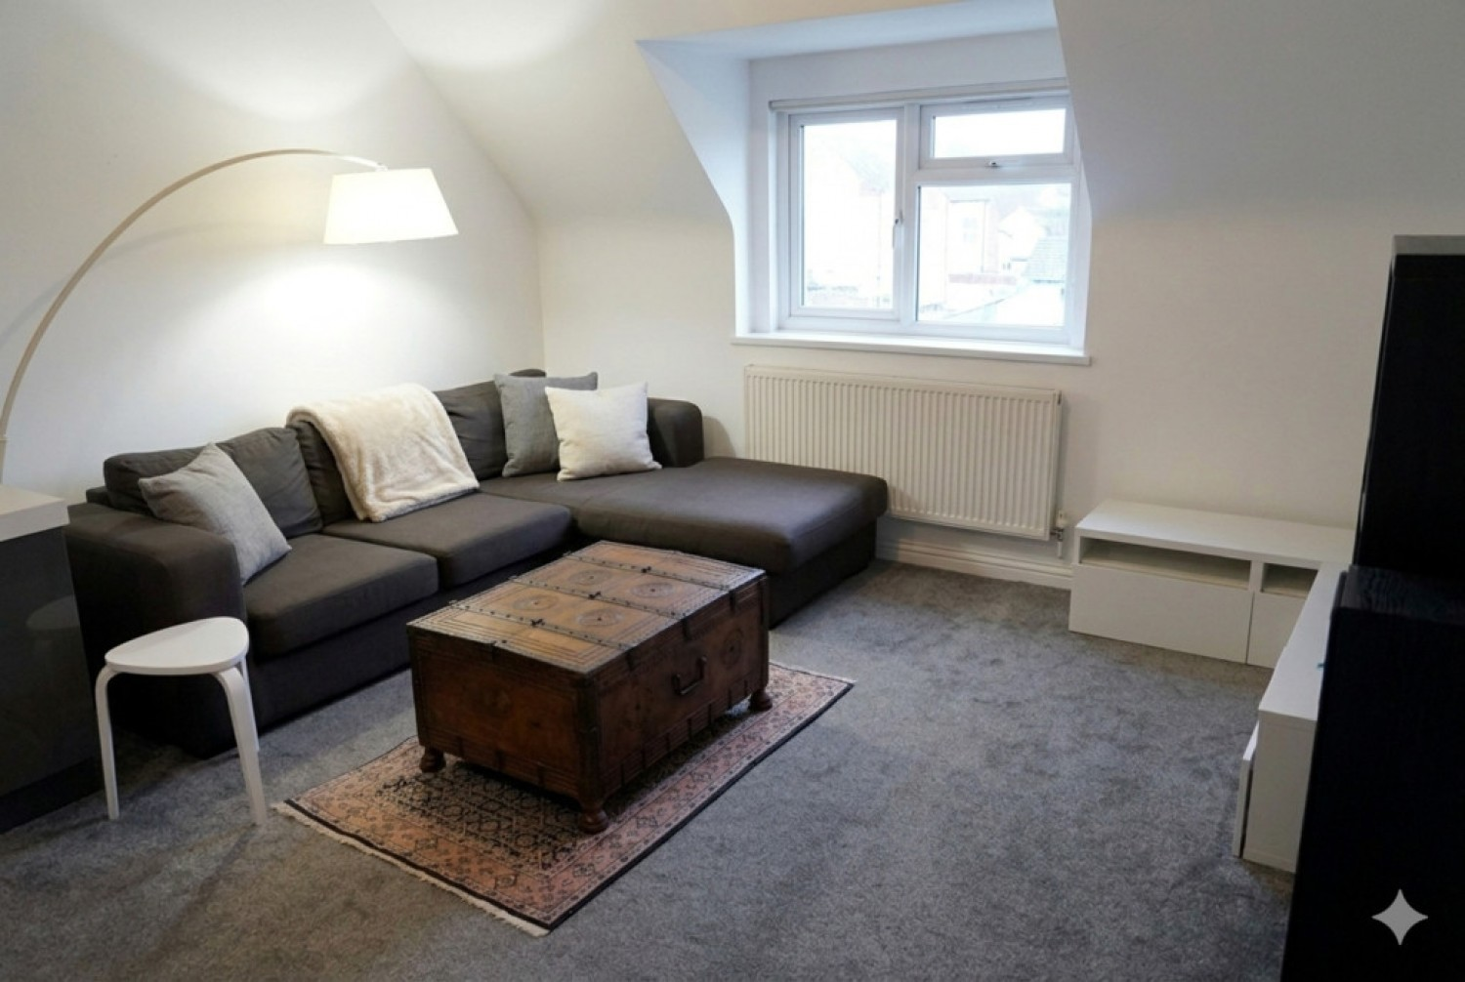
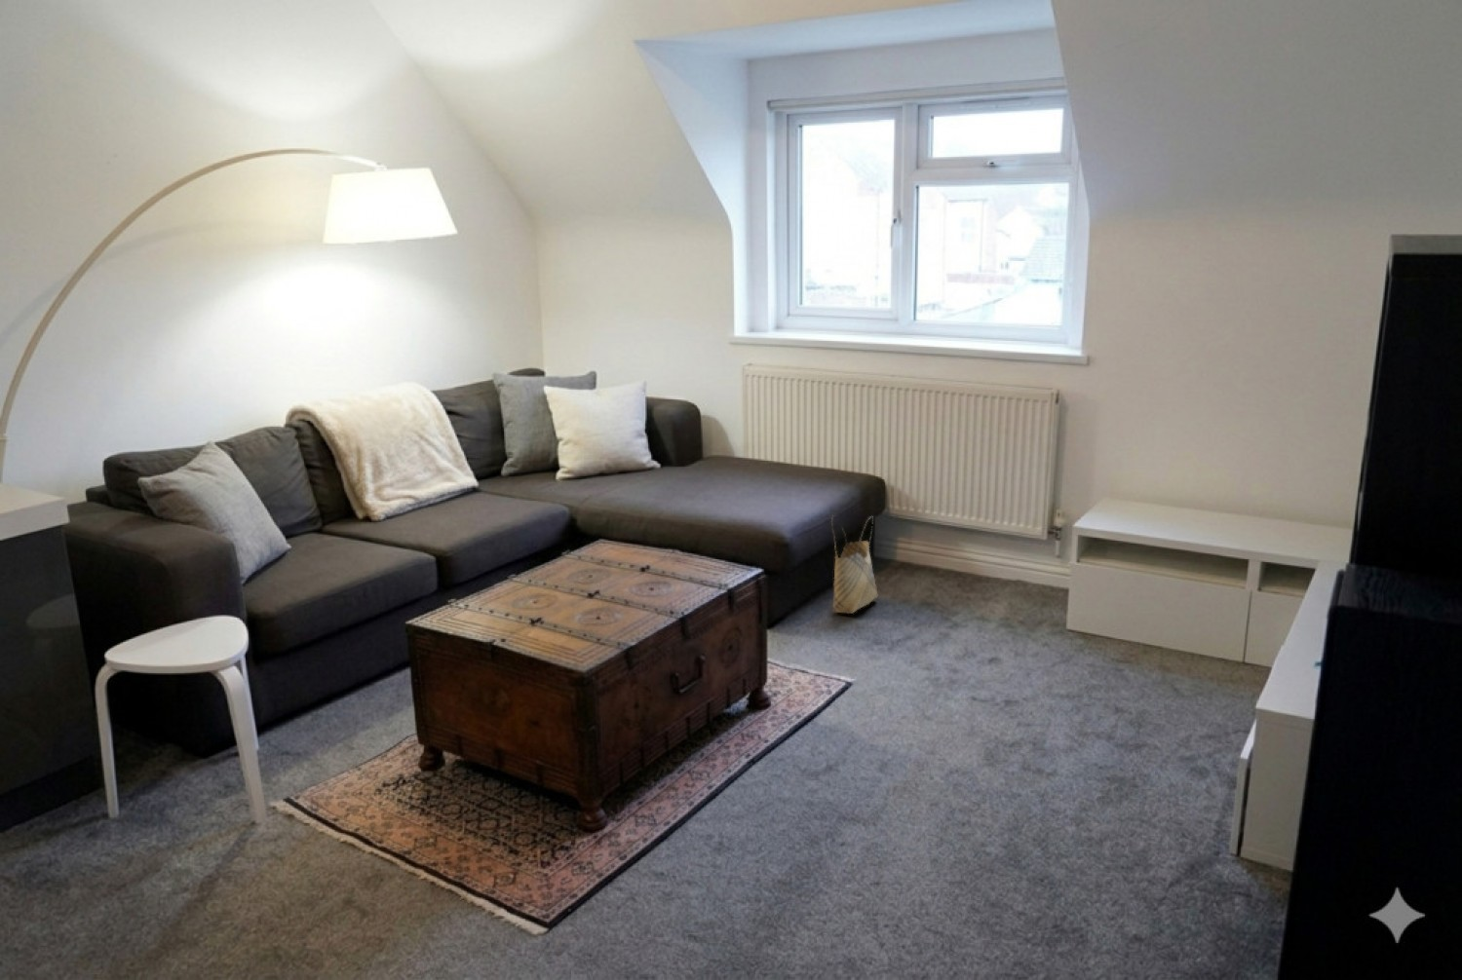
+ woven basket (851, 560)
